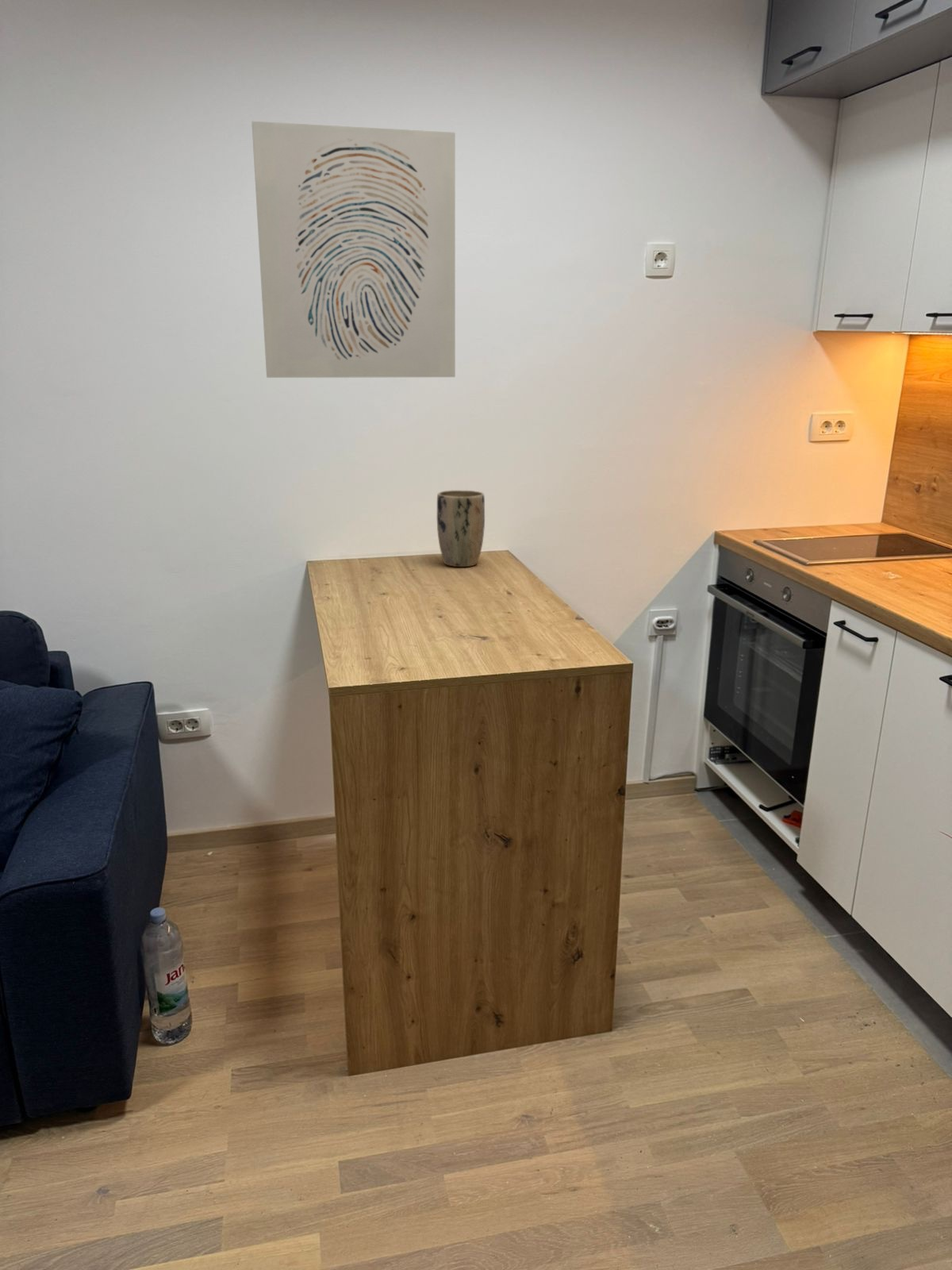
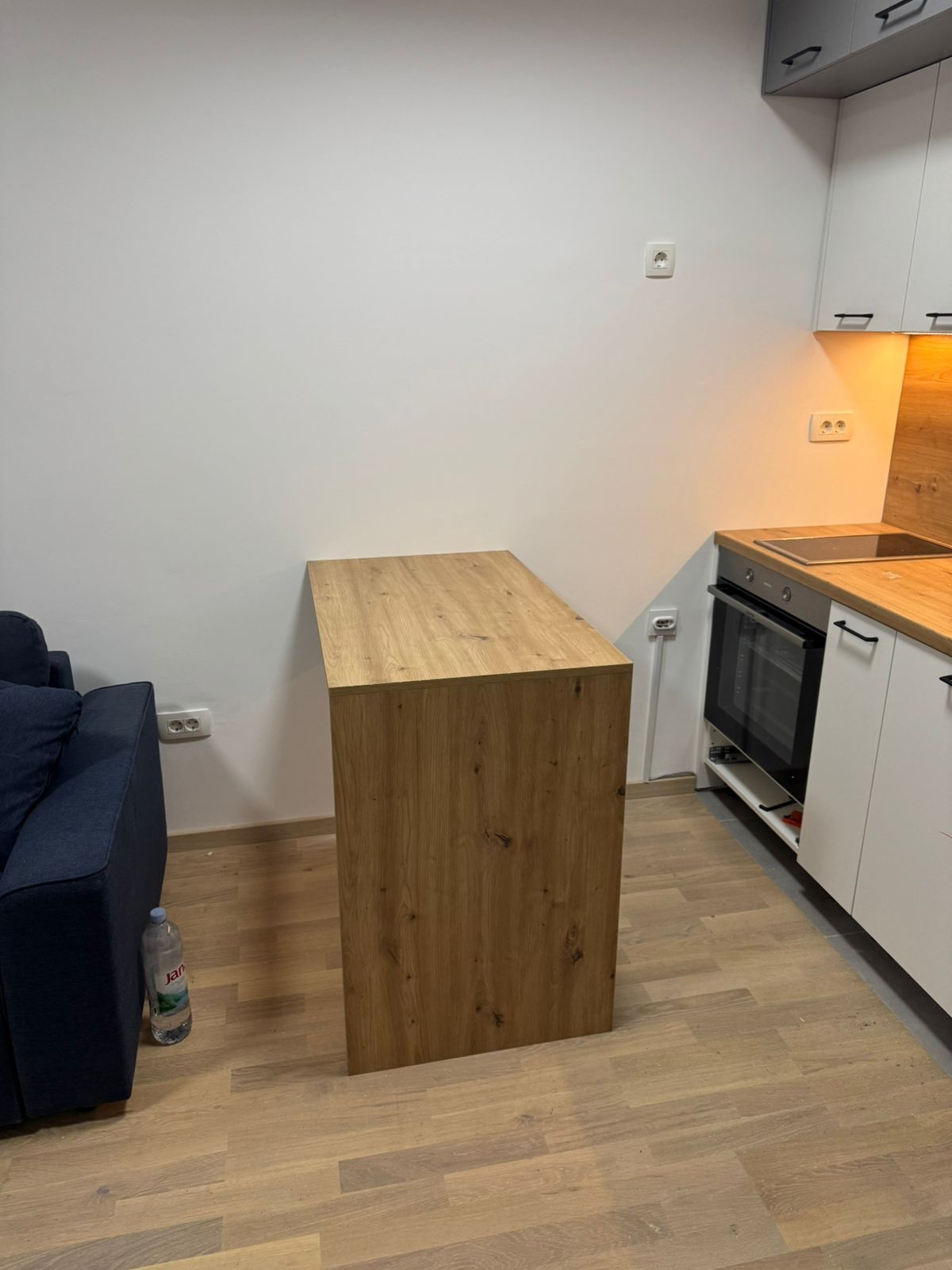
- wall art (359, 257)
- plant pot (460, 529)
